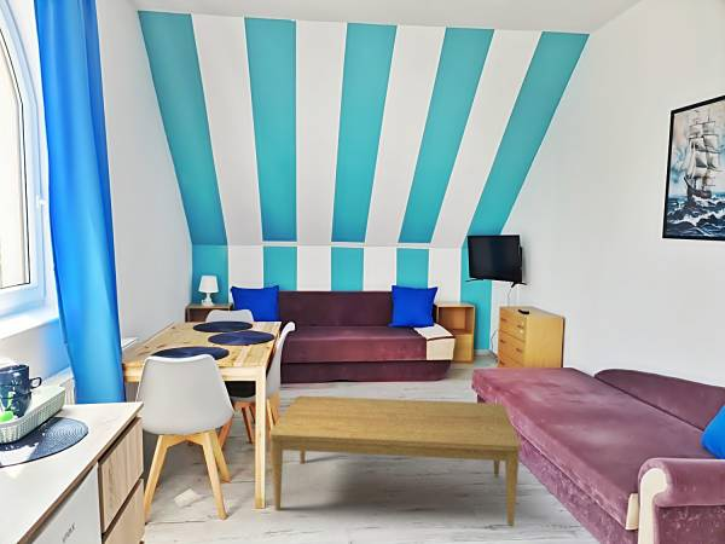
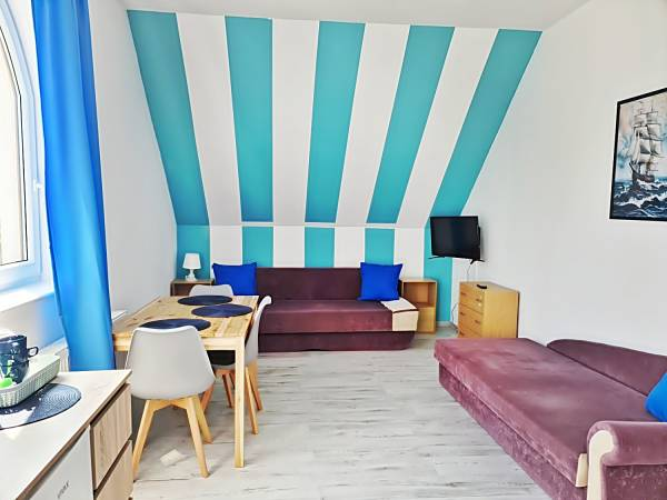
- coffee table (394, 453)
